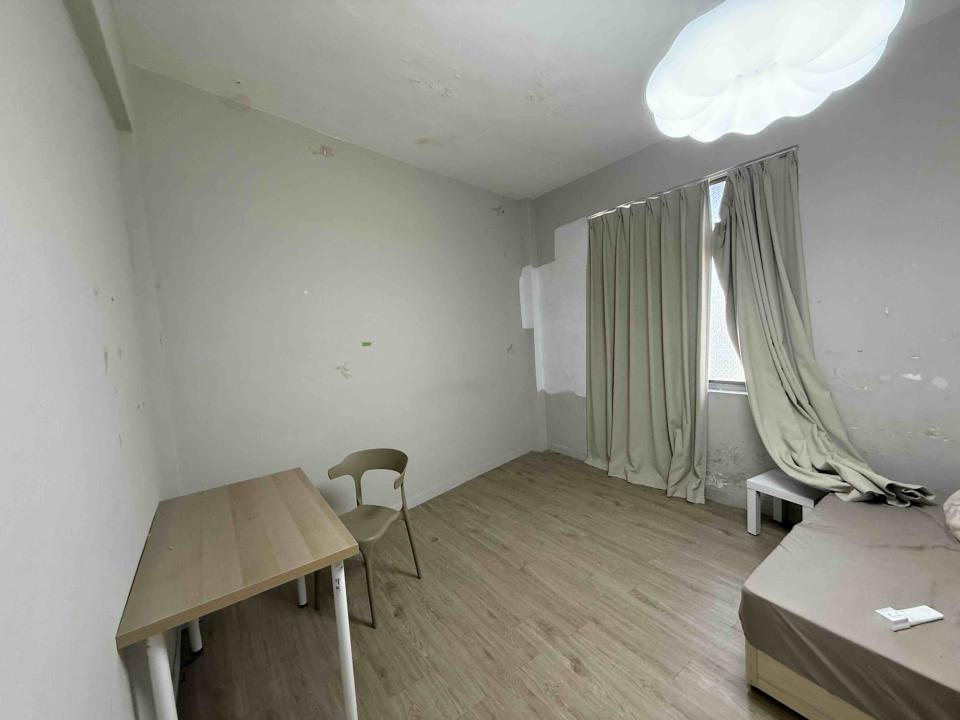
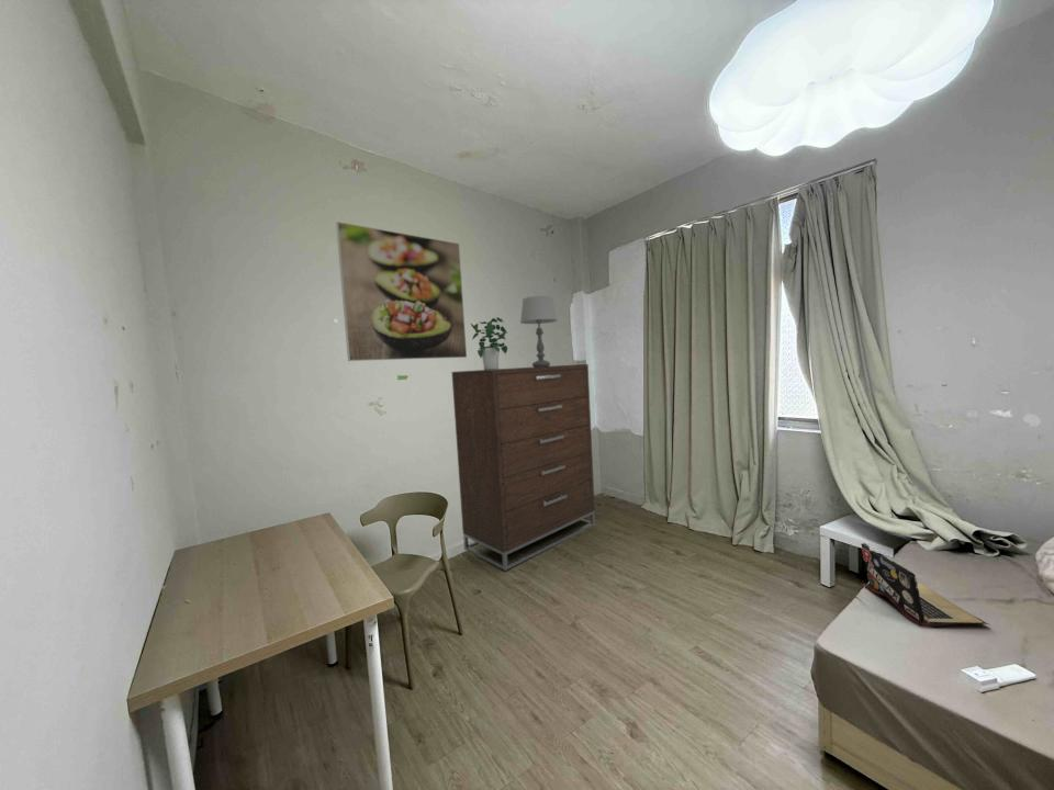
+ potted plant (491, 343)
+ laptop (919, 583)
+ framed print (407, 296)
+ table lamp (539, 332)
+ dresser (529, 453)
